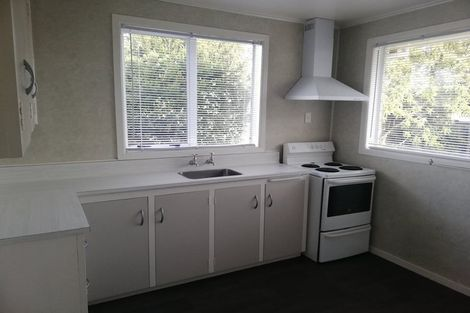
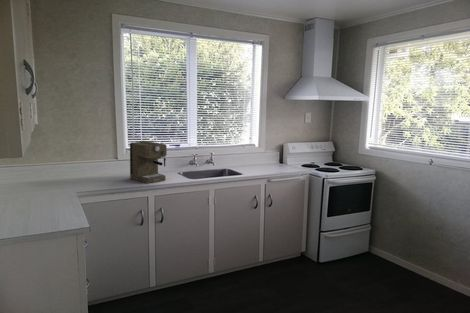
+ coffee maker (151, 160)
